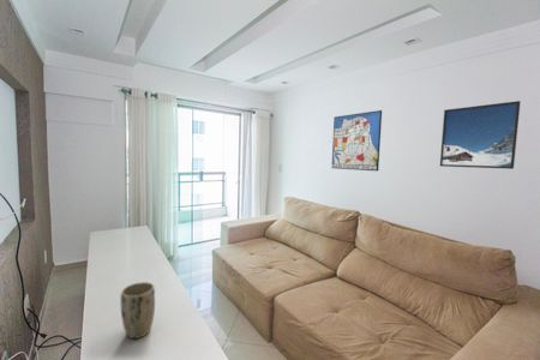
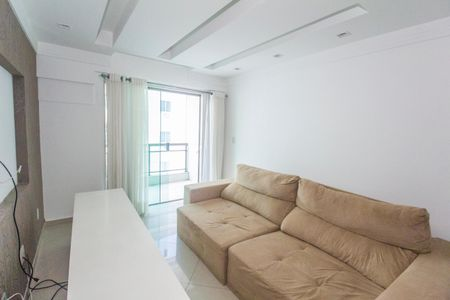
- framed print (475, 137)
- plant pot (138, 310)
- wall art (354, 142)
